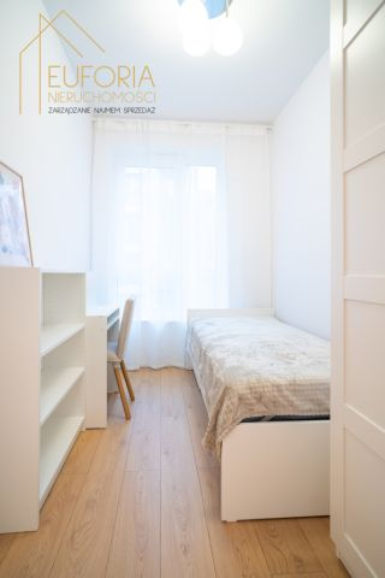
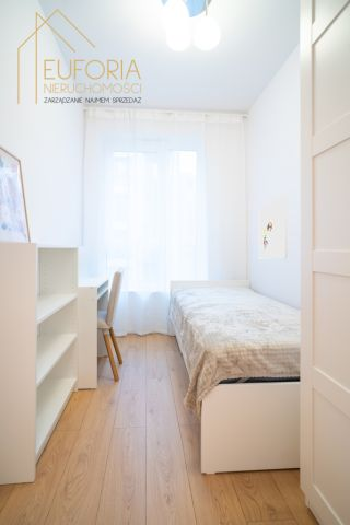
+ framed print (271, 230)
